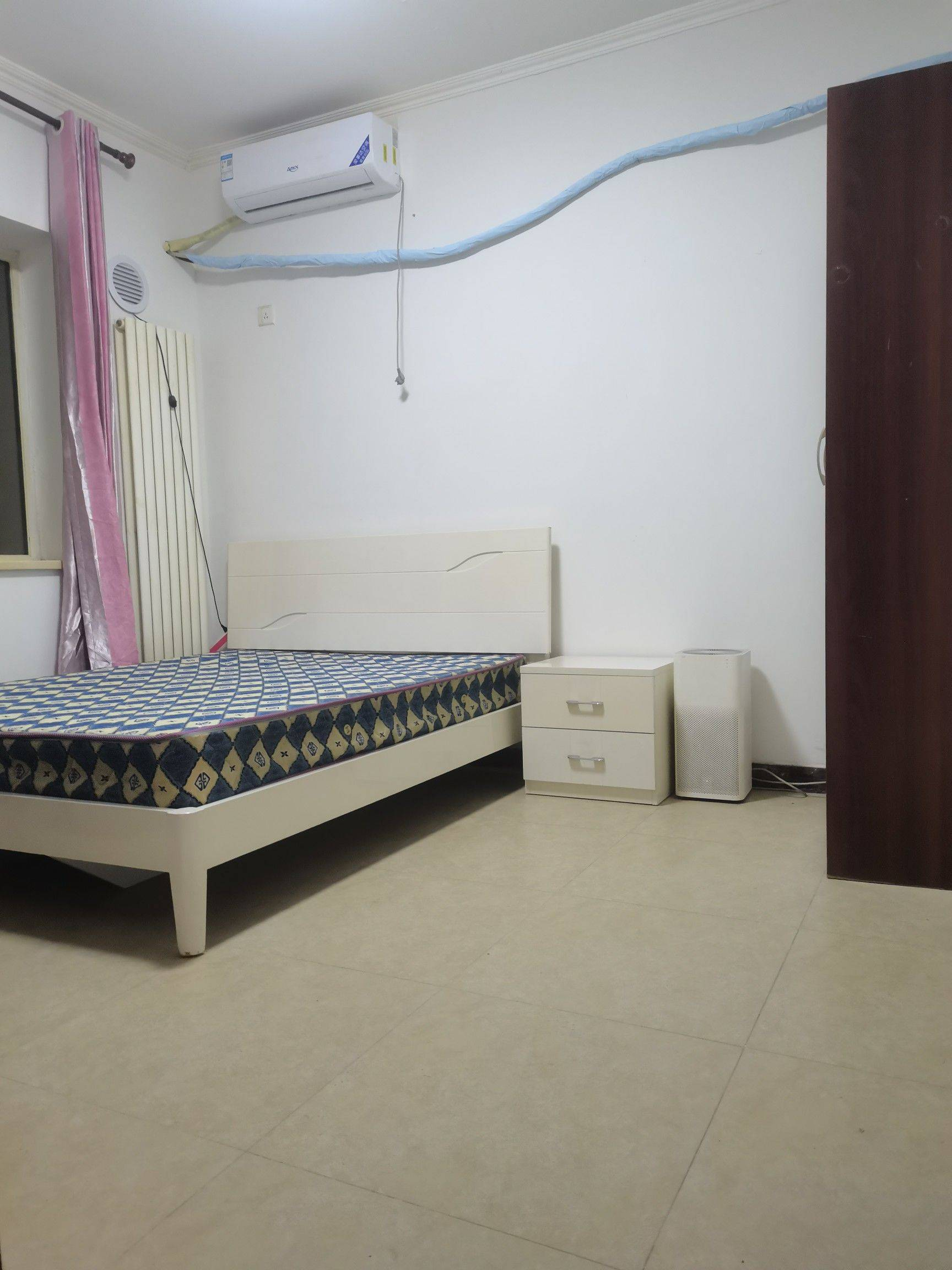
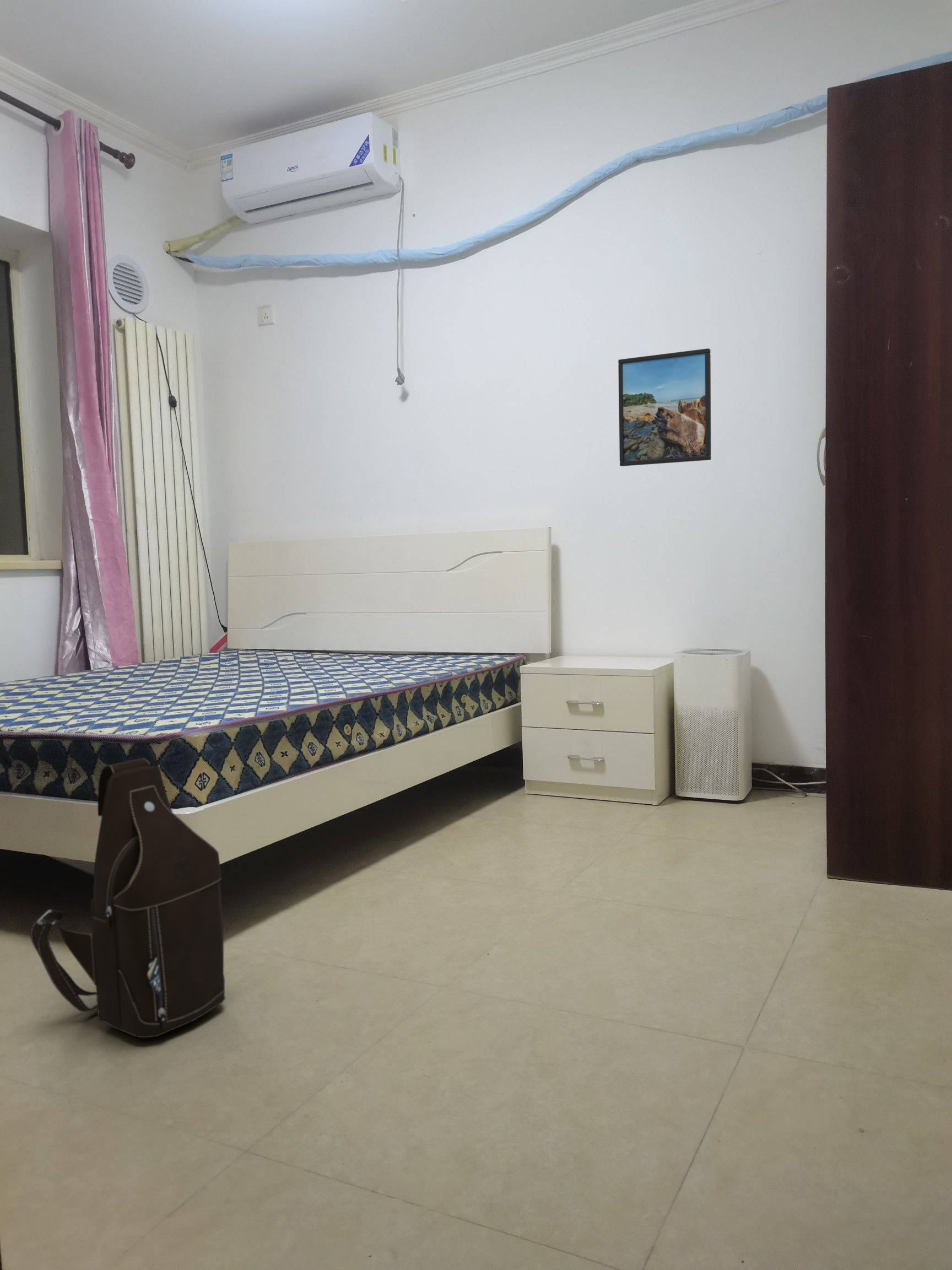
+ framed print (664, 409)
+ shoulder bag (134, 893)
